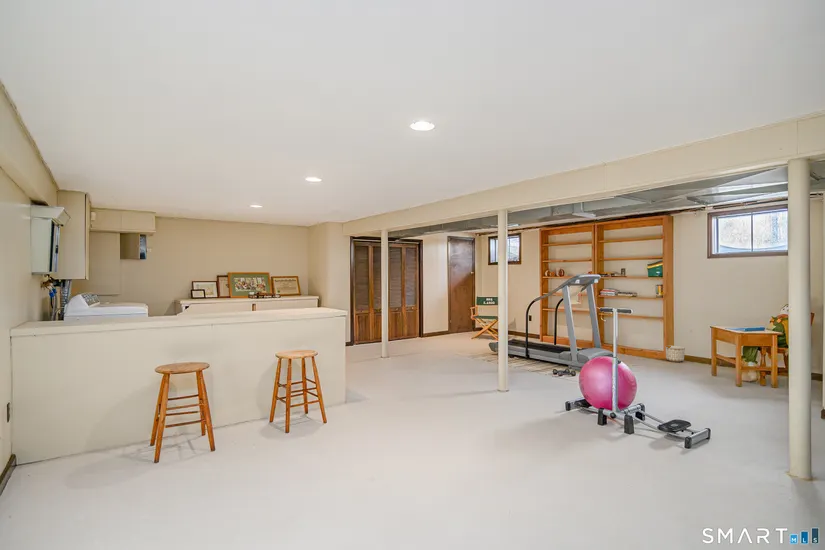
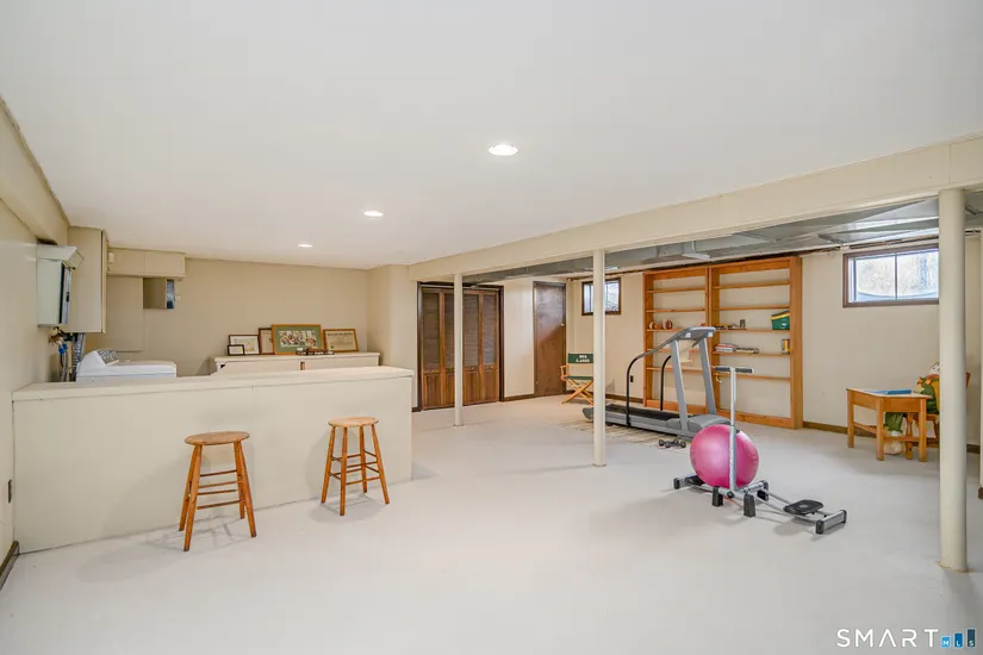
- planter (675, 354)
